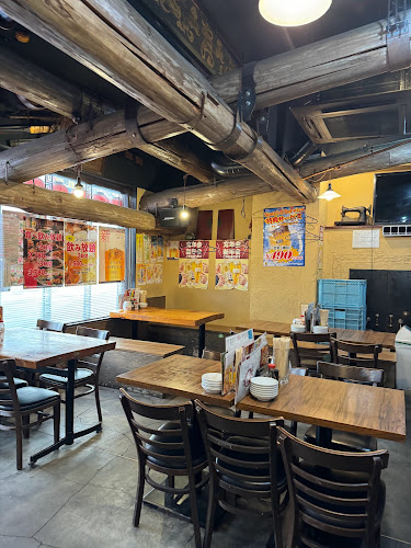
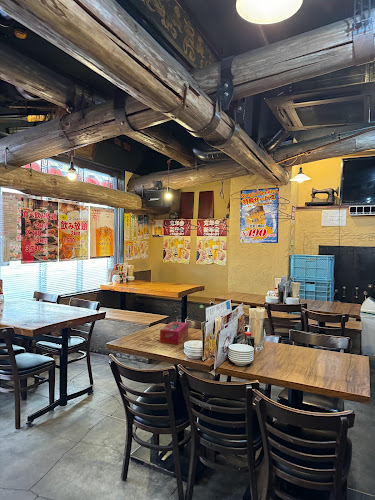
+ tissue box (174, 332)
